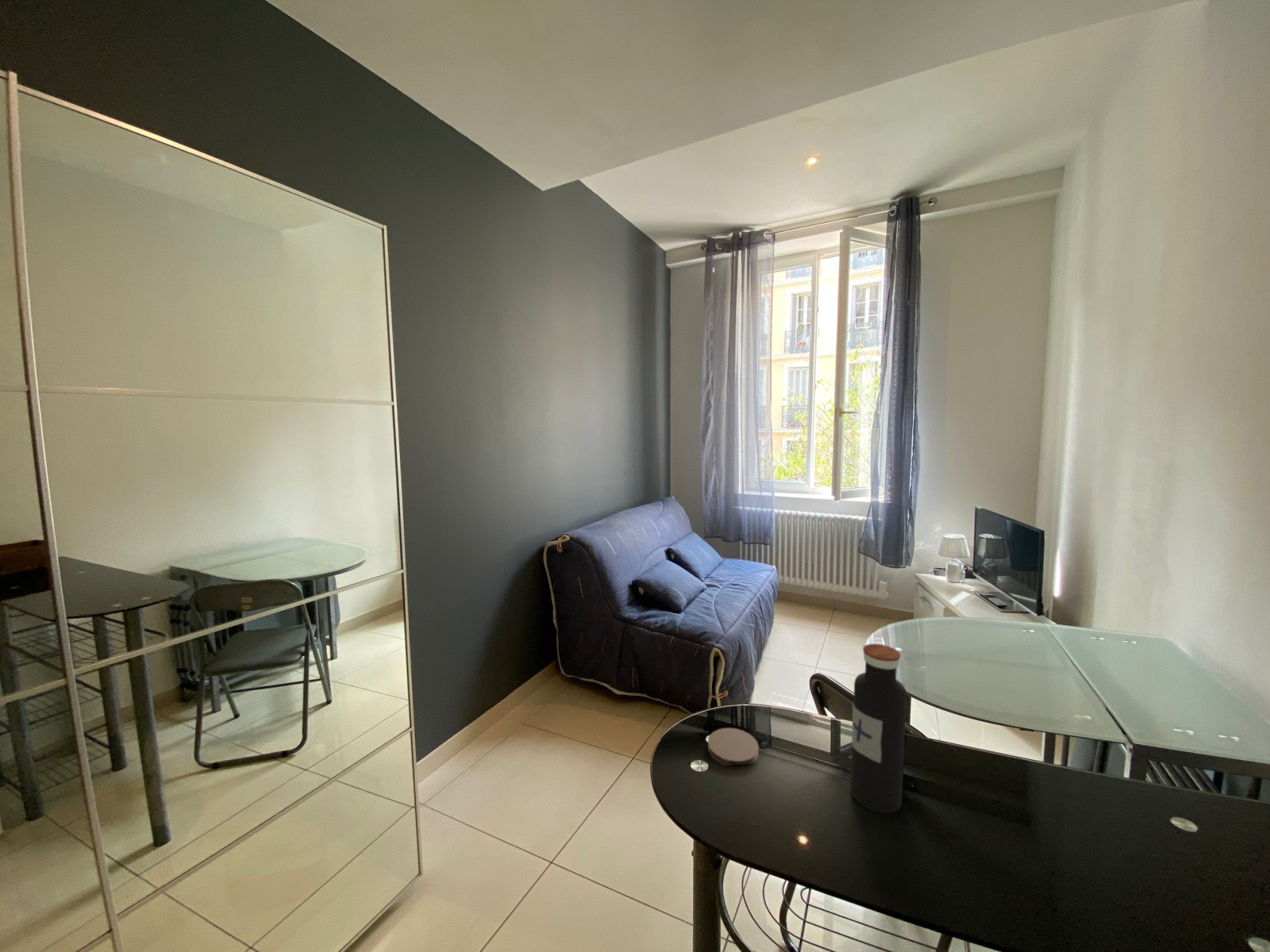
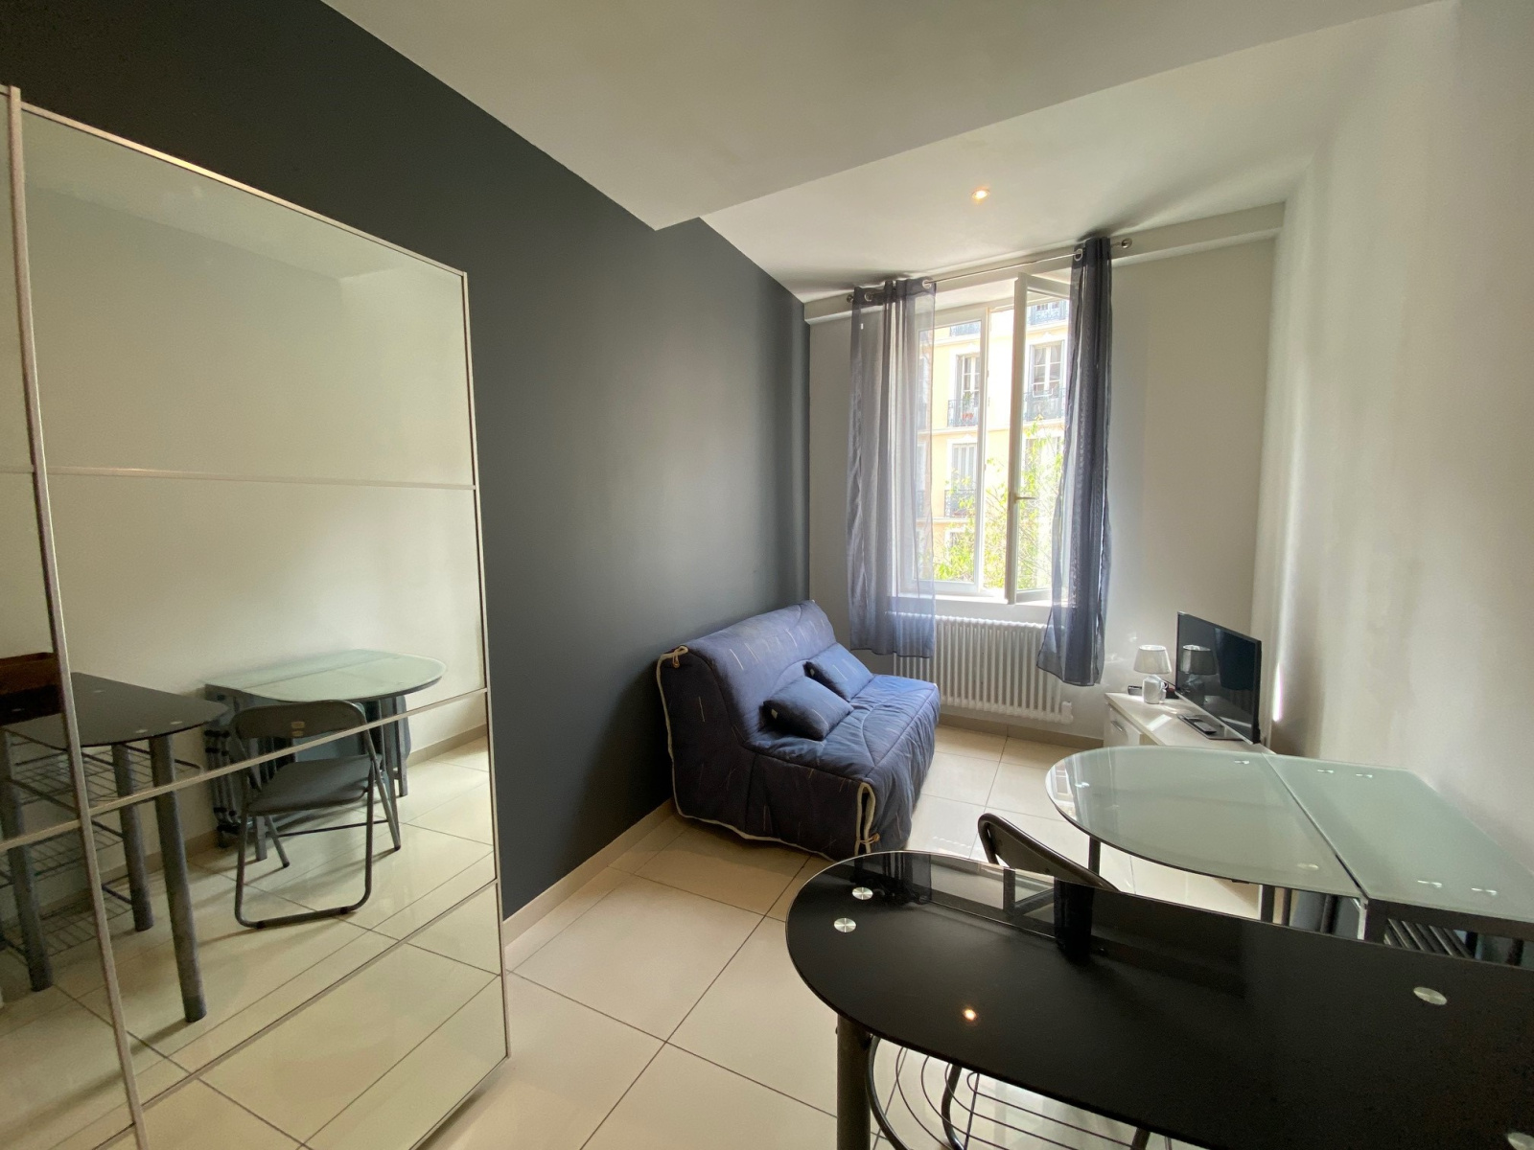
- coaster (733, 747)
- water bottle (878, 724)
